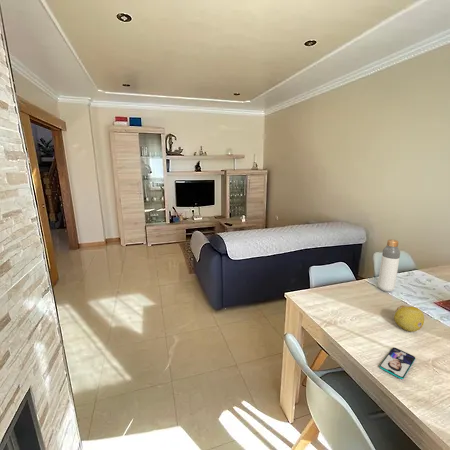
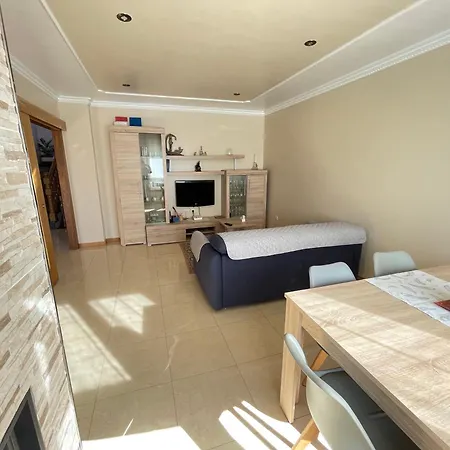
- fruit (408, 317)
- smartphone (397, 362)
- bottle (389, 265)
